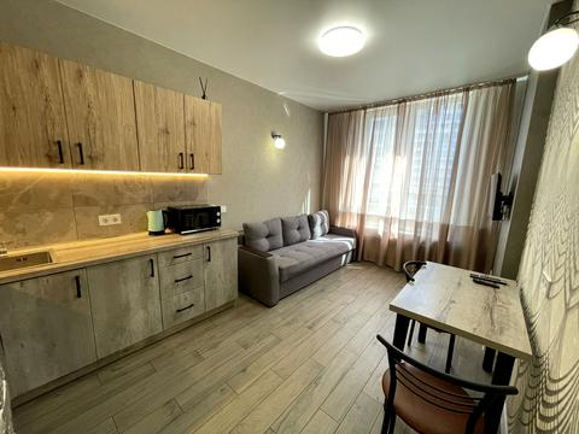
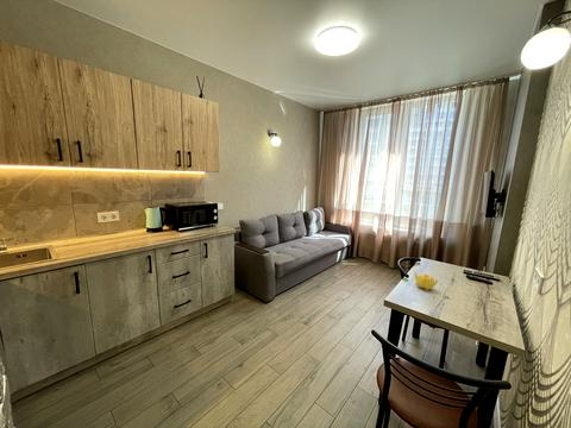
+ teapot (425, 281)
